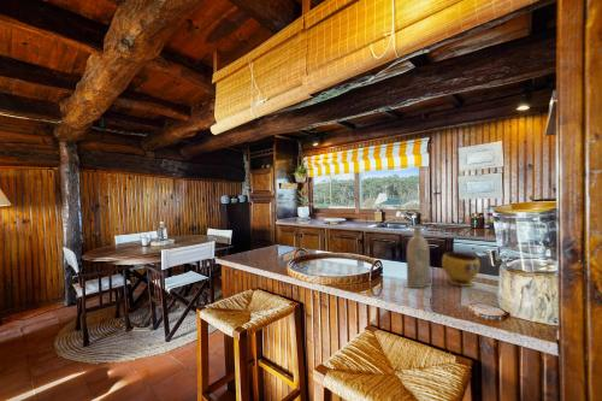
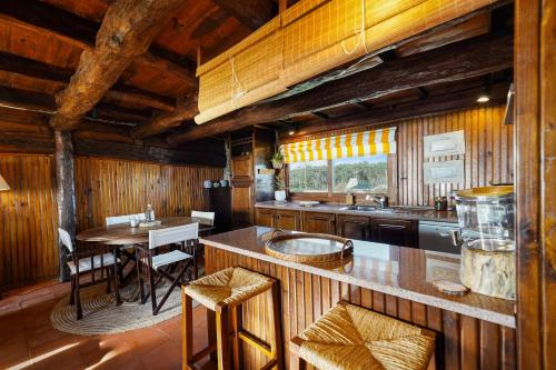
- bottle (418, 255)
- bowl (460, 269)
